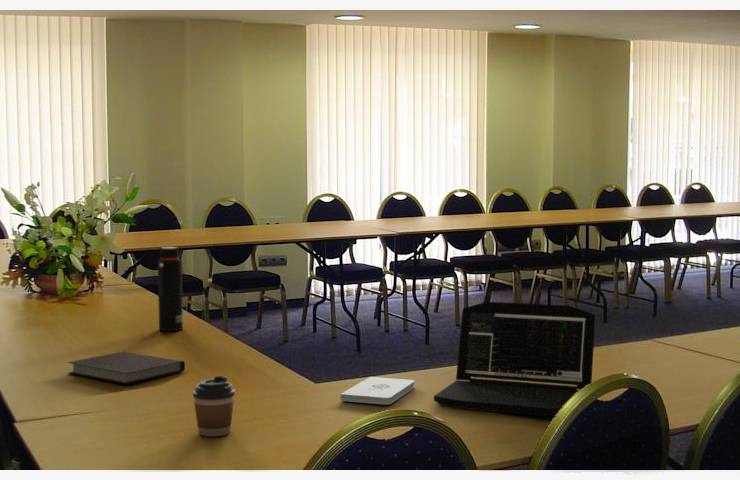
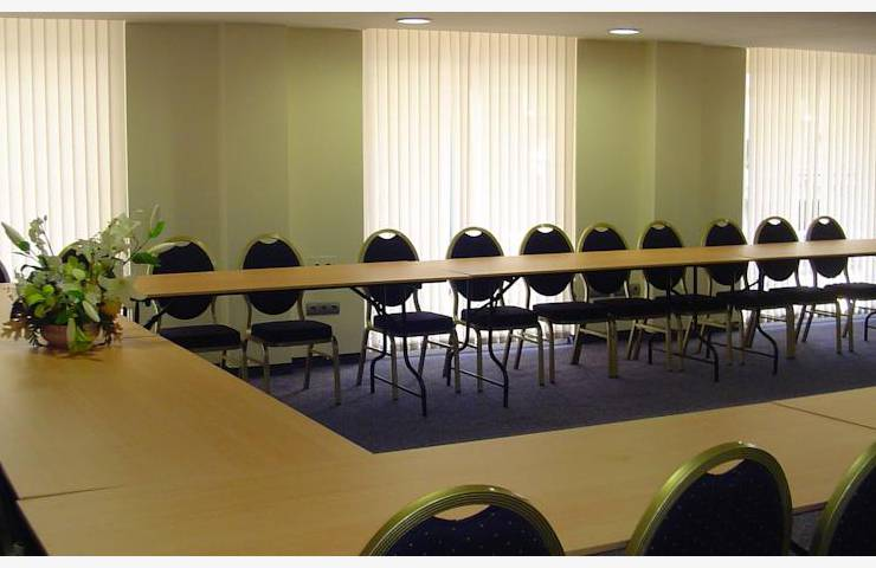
- water bottle (168, 288)
- notepad (379, 390)
- laptop (515, 355)
- coffee cup (214, 405)
- notebook (126, 366)
